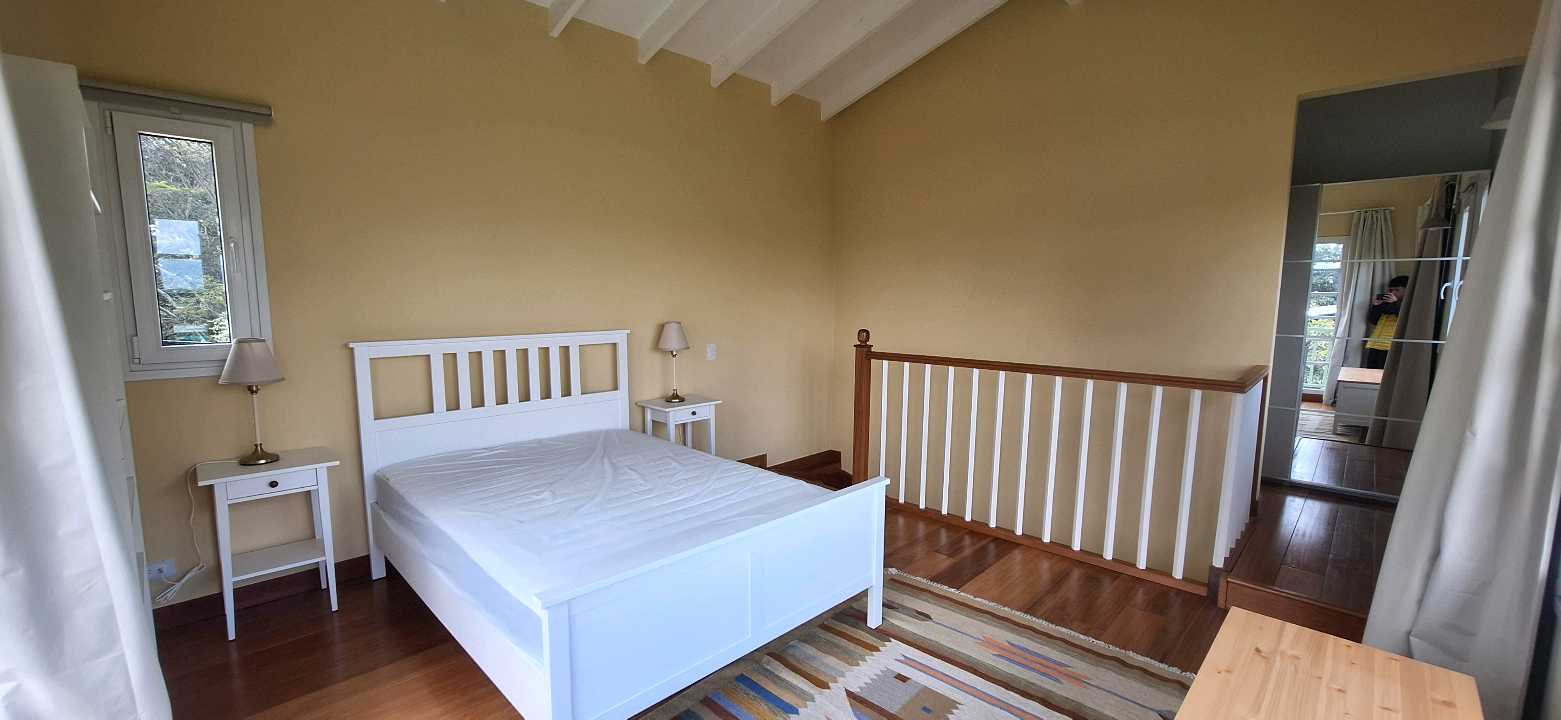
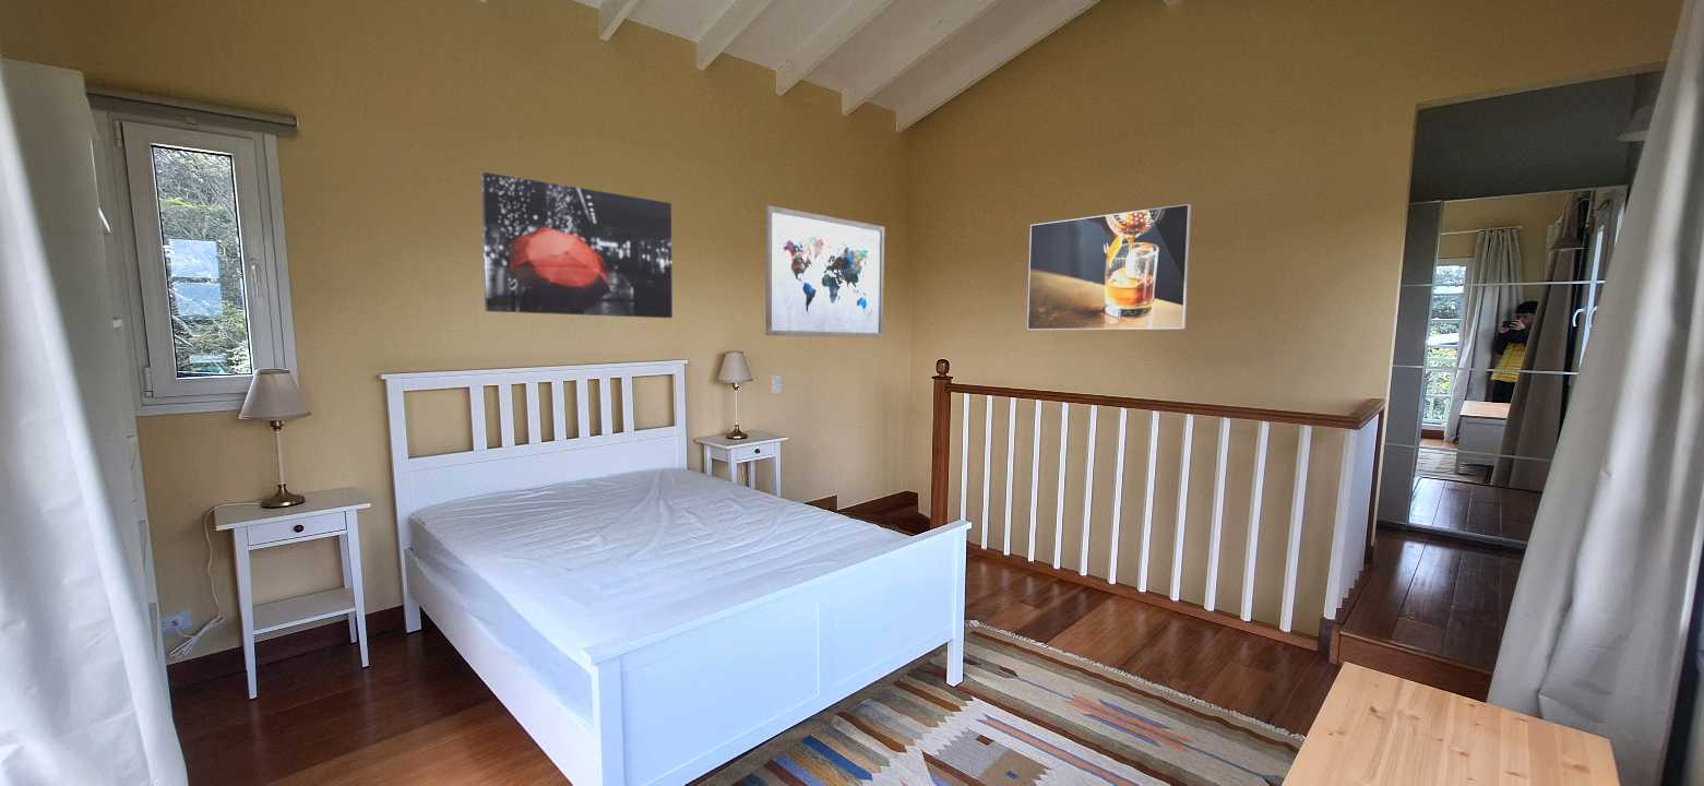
+ wall art (829, 276)
+ wall art (585, 252)
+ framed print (1101, 272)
